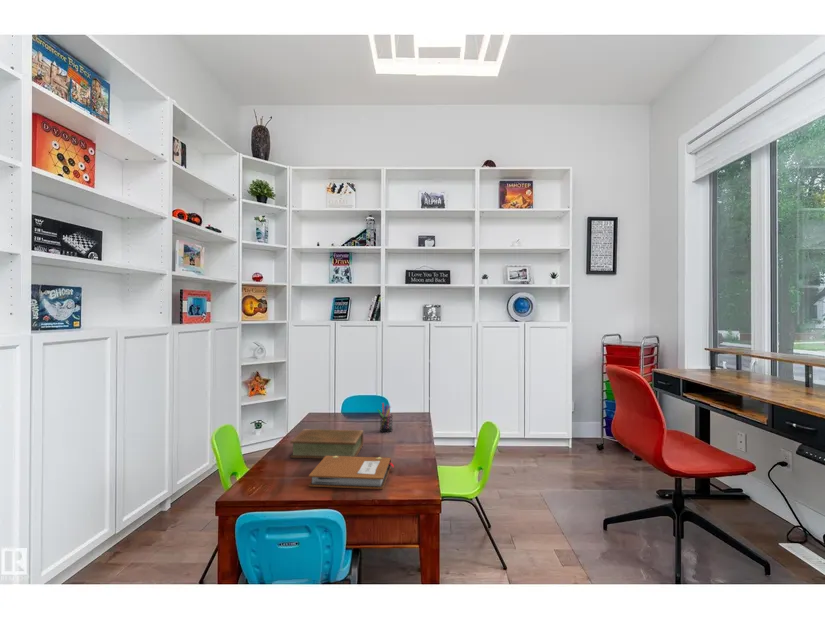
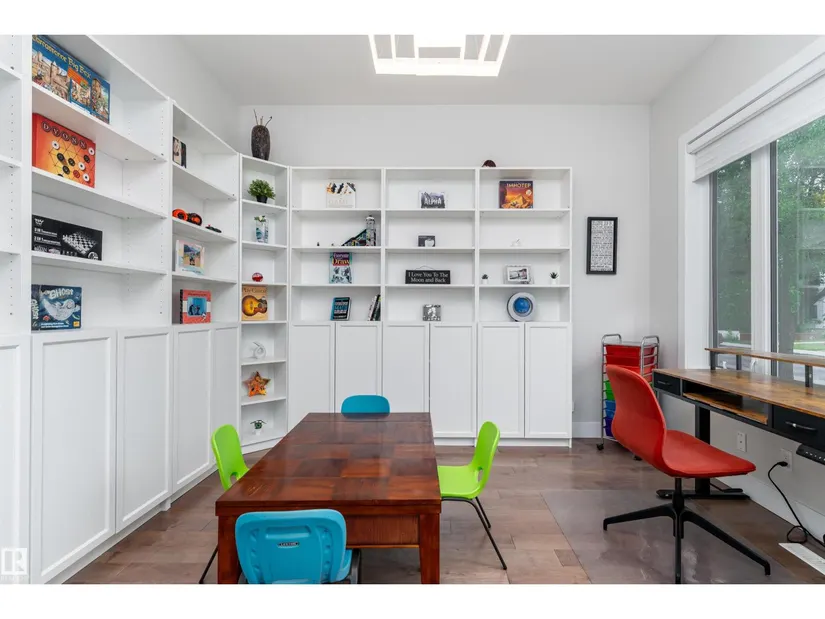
- pen holder (384, 417)
- book (328, 443)
- notebook (354, 470)
